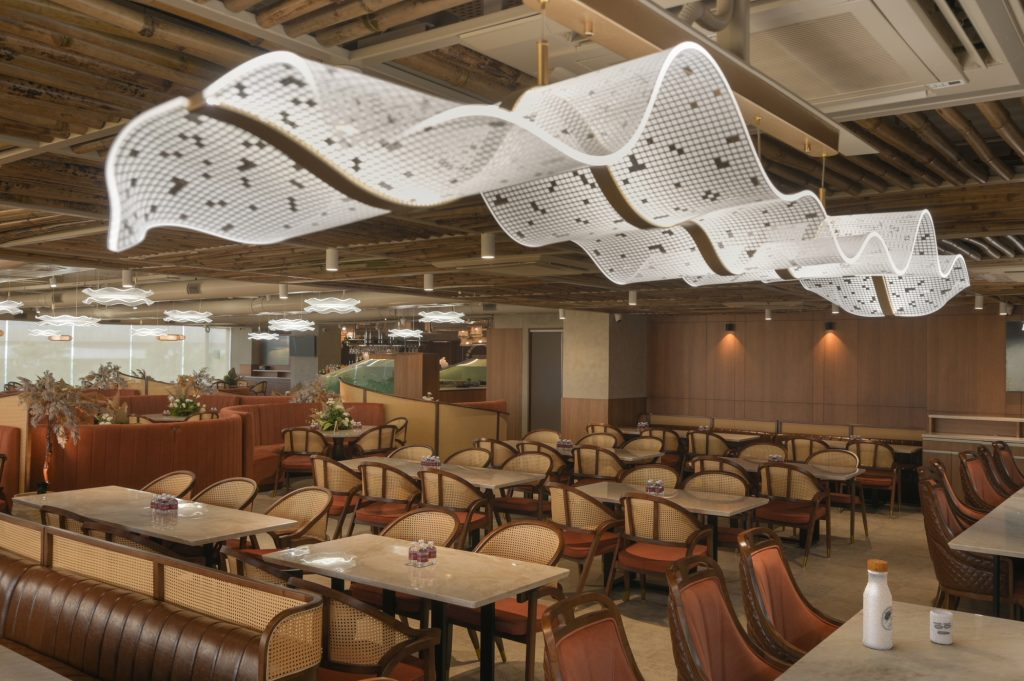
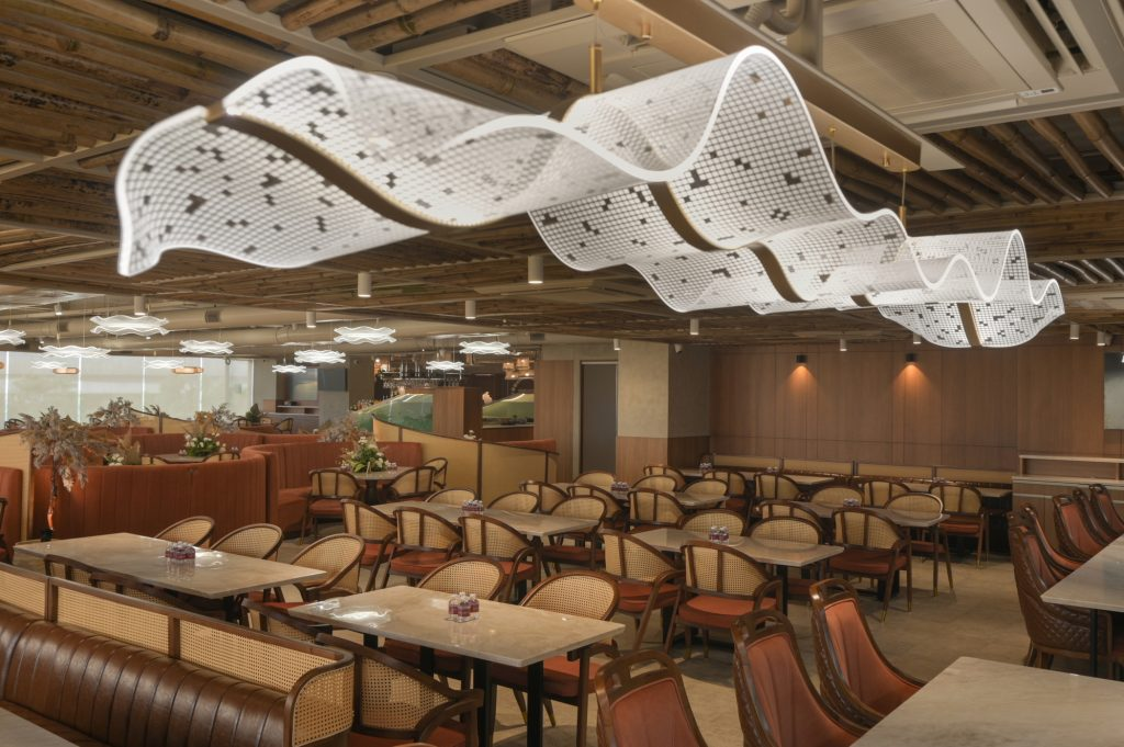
- beverage bottle (877, 603)
- cup (941, 626)
